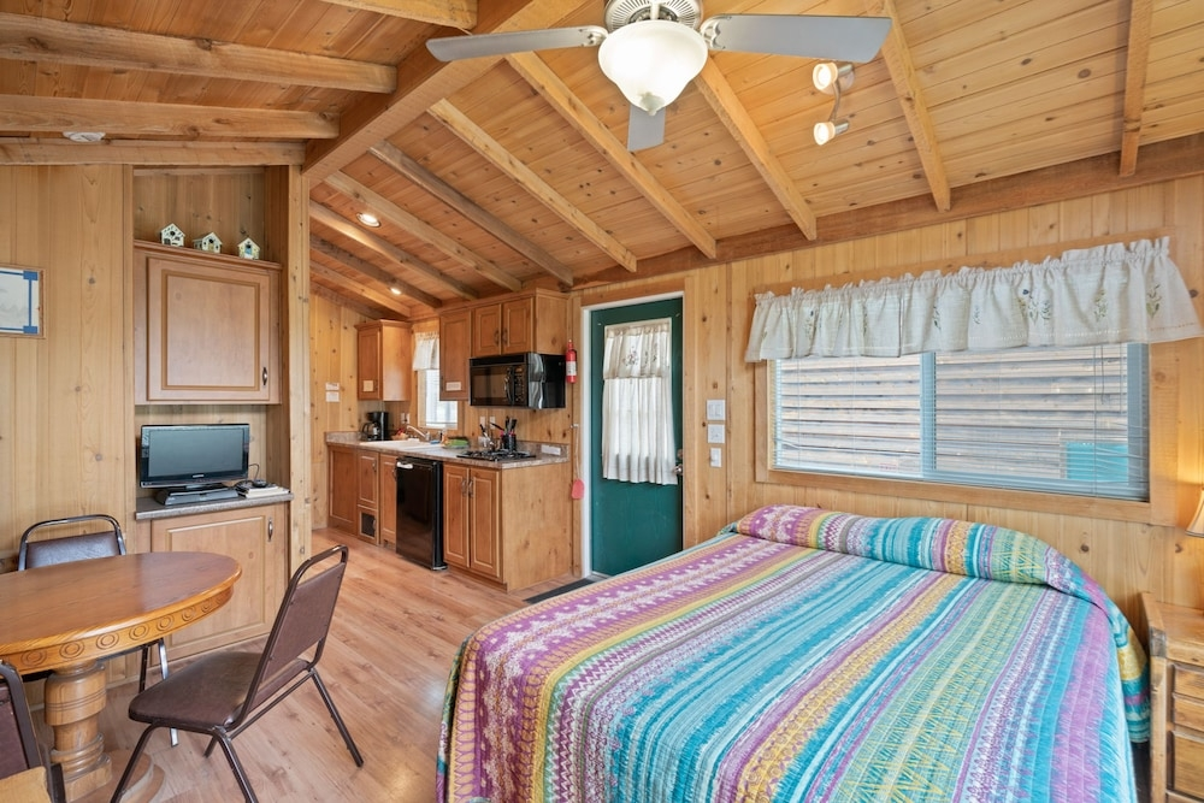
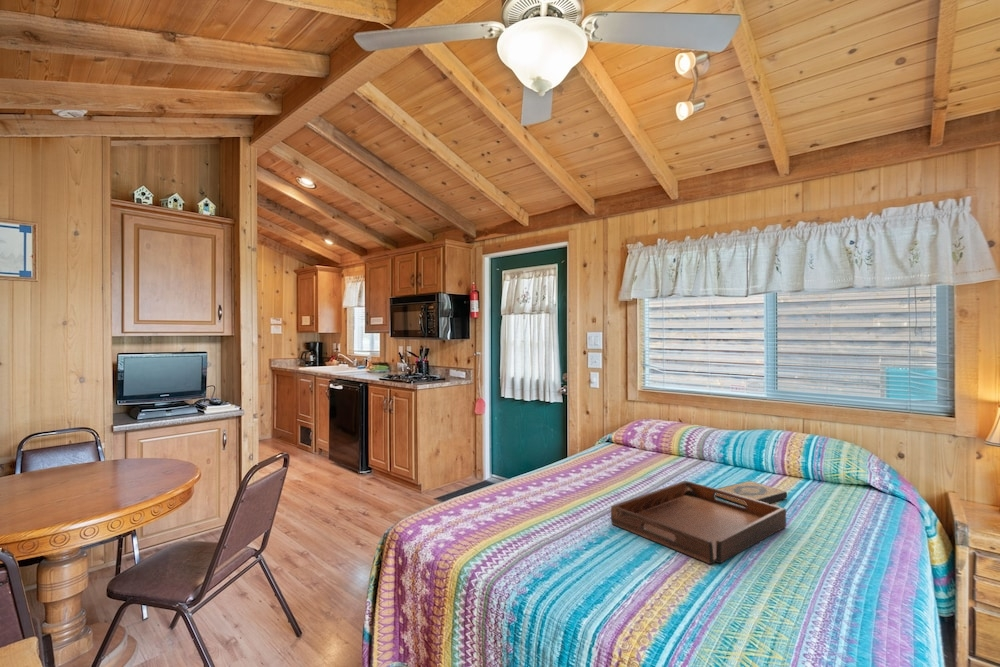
+ serving tray (697, 515)
+ hardback book (750, 493)
